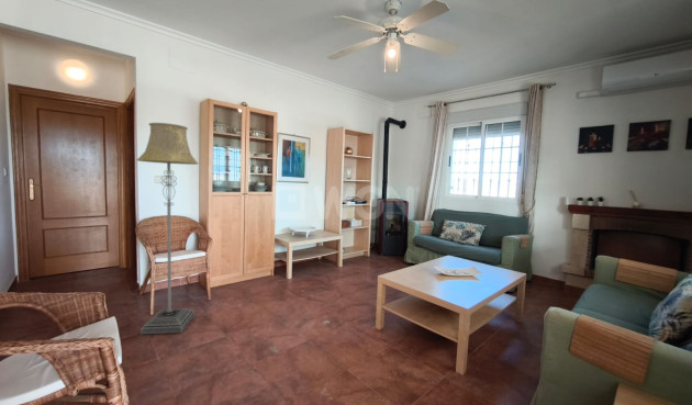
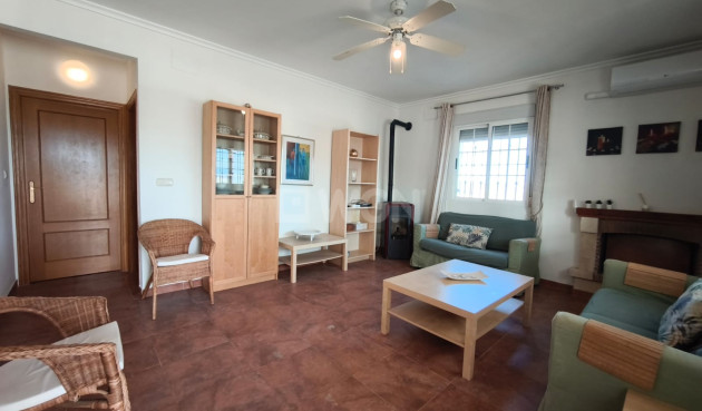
- floor lamp (169, 227)
